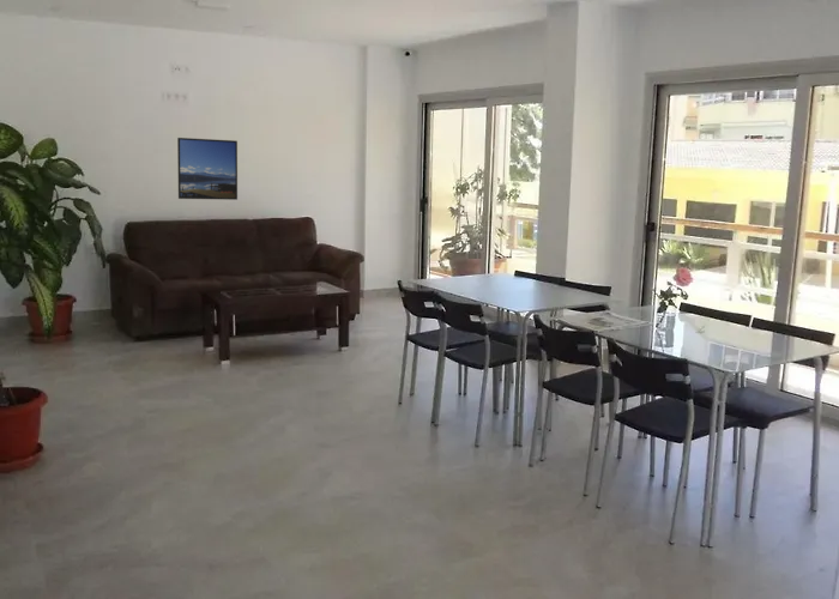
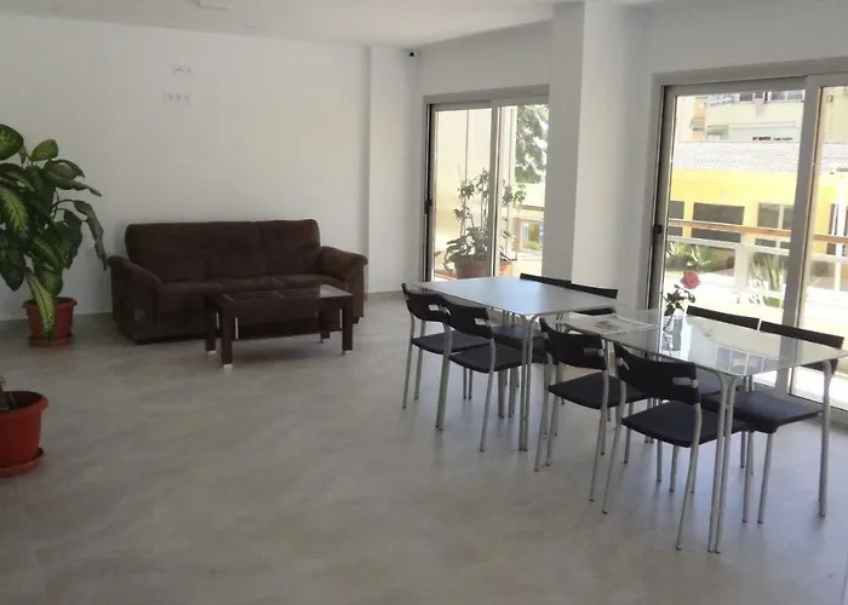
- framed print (207, 169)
